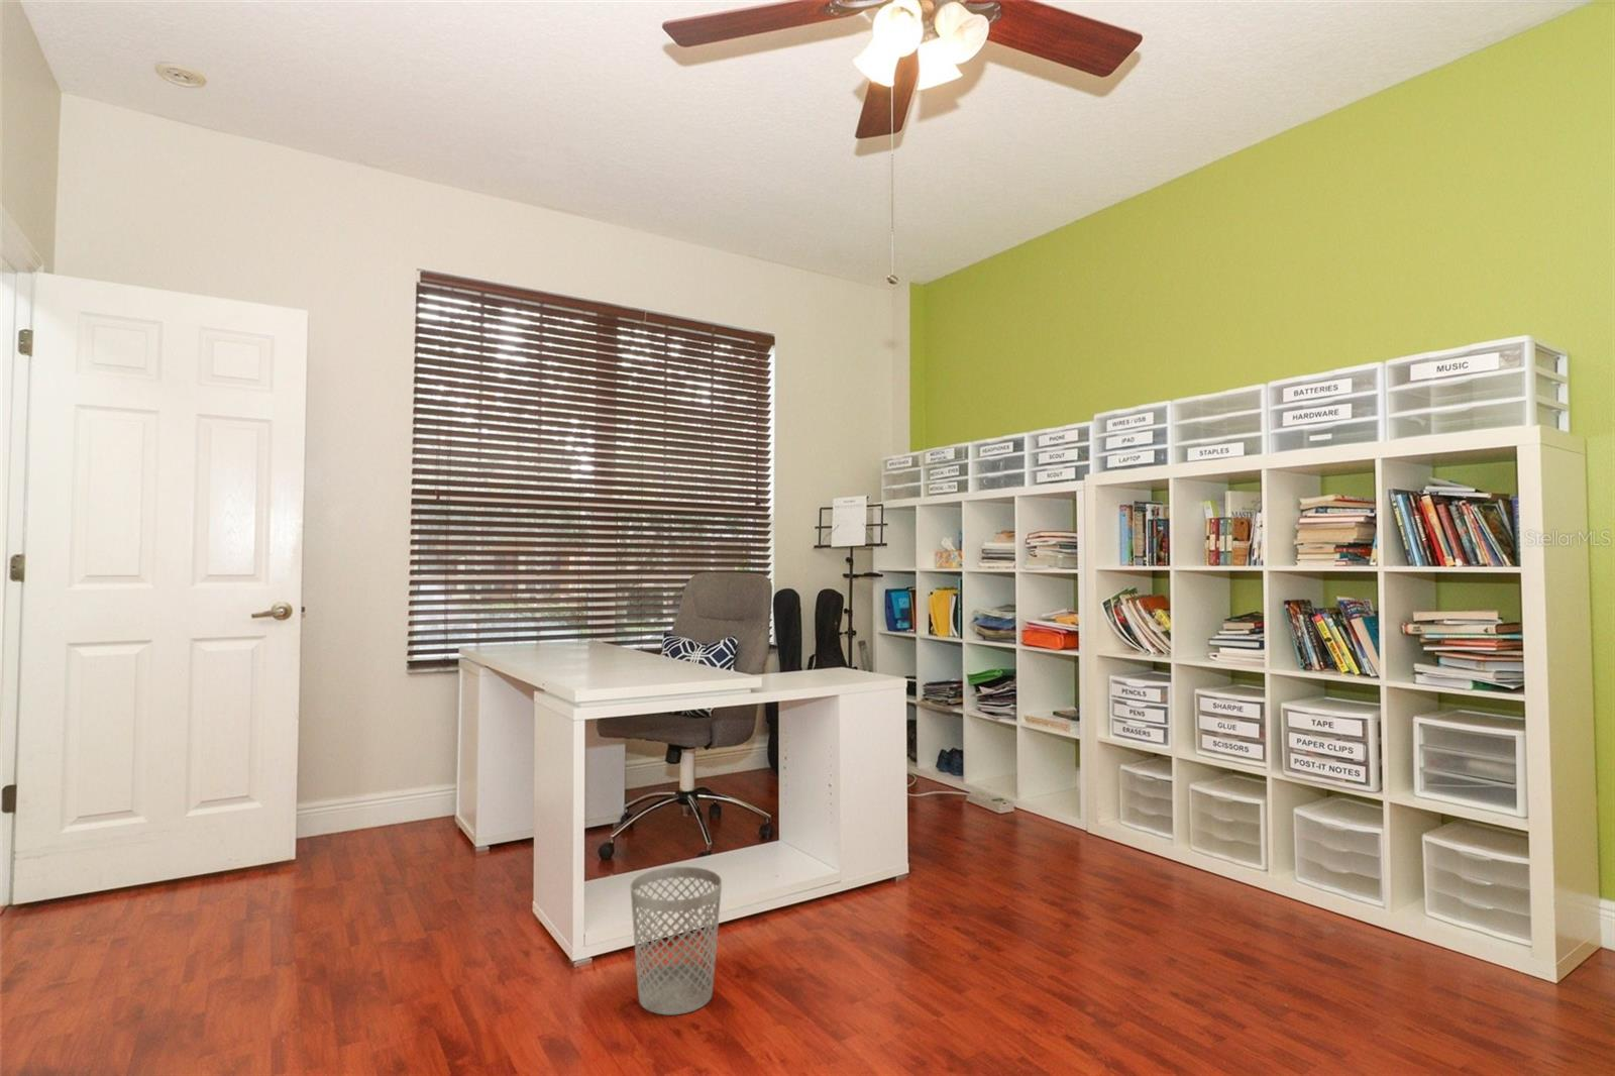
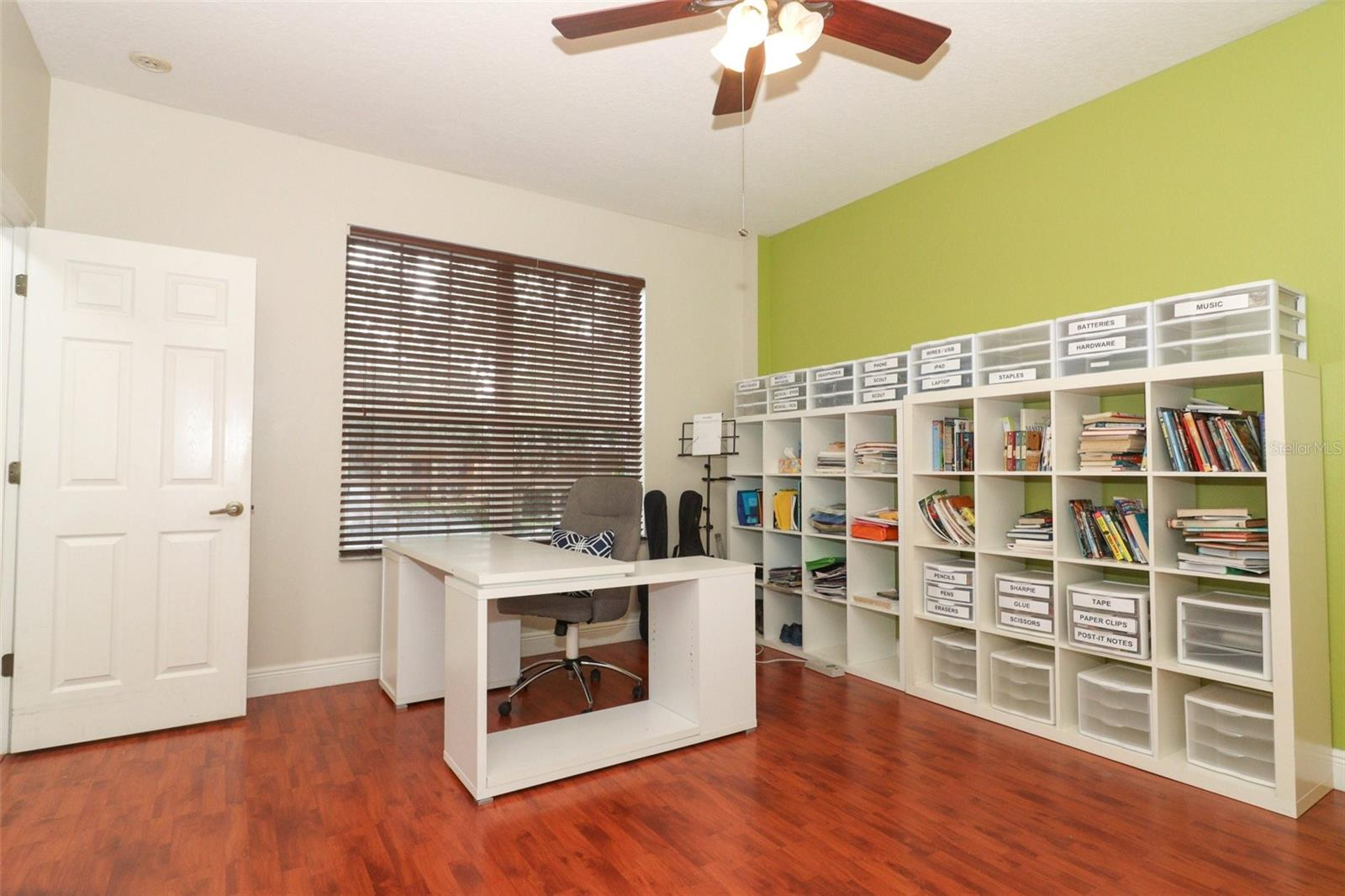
- wastebasket (676, 940)
